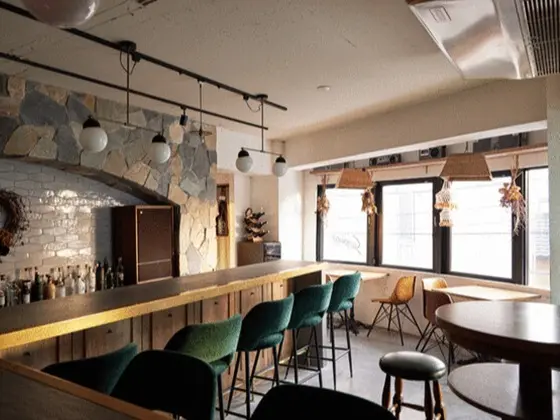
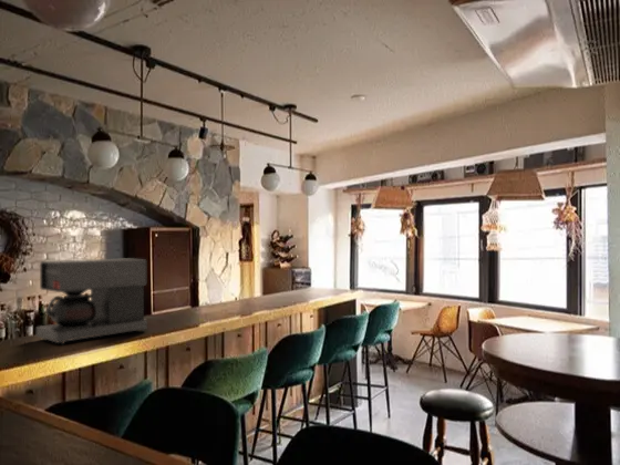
+ coffee maker (94, 297)
